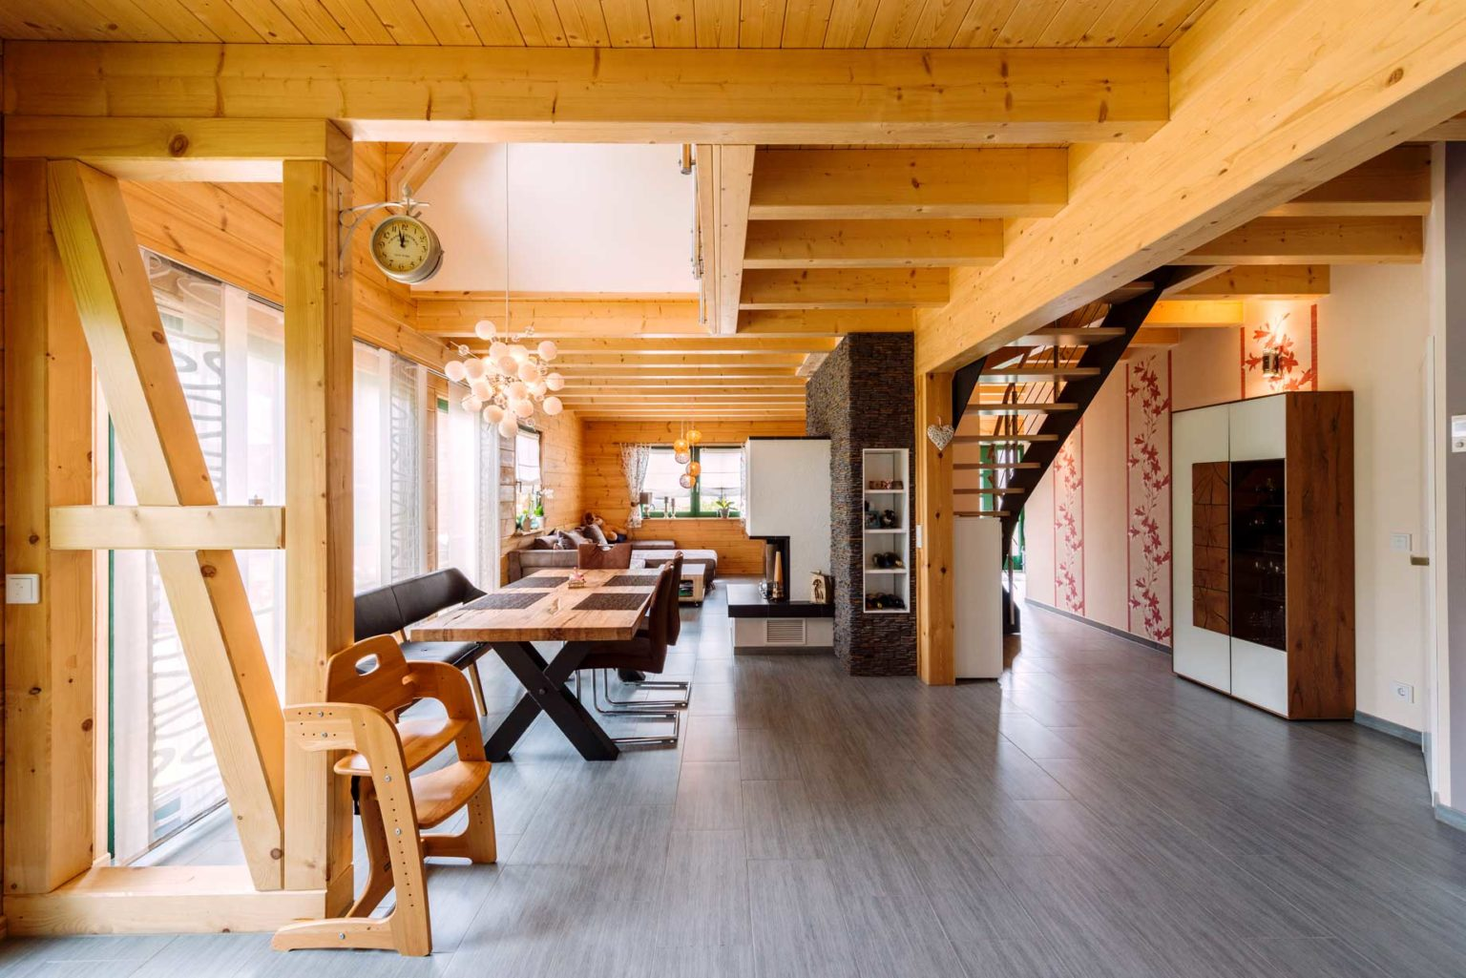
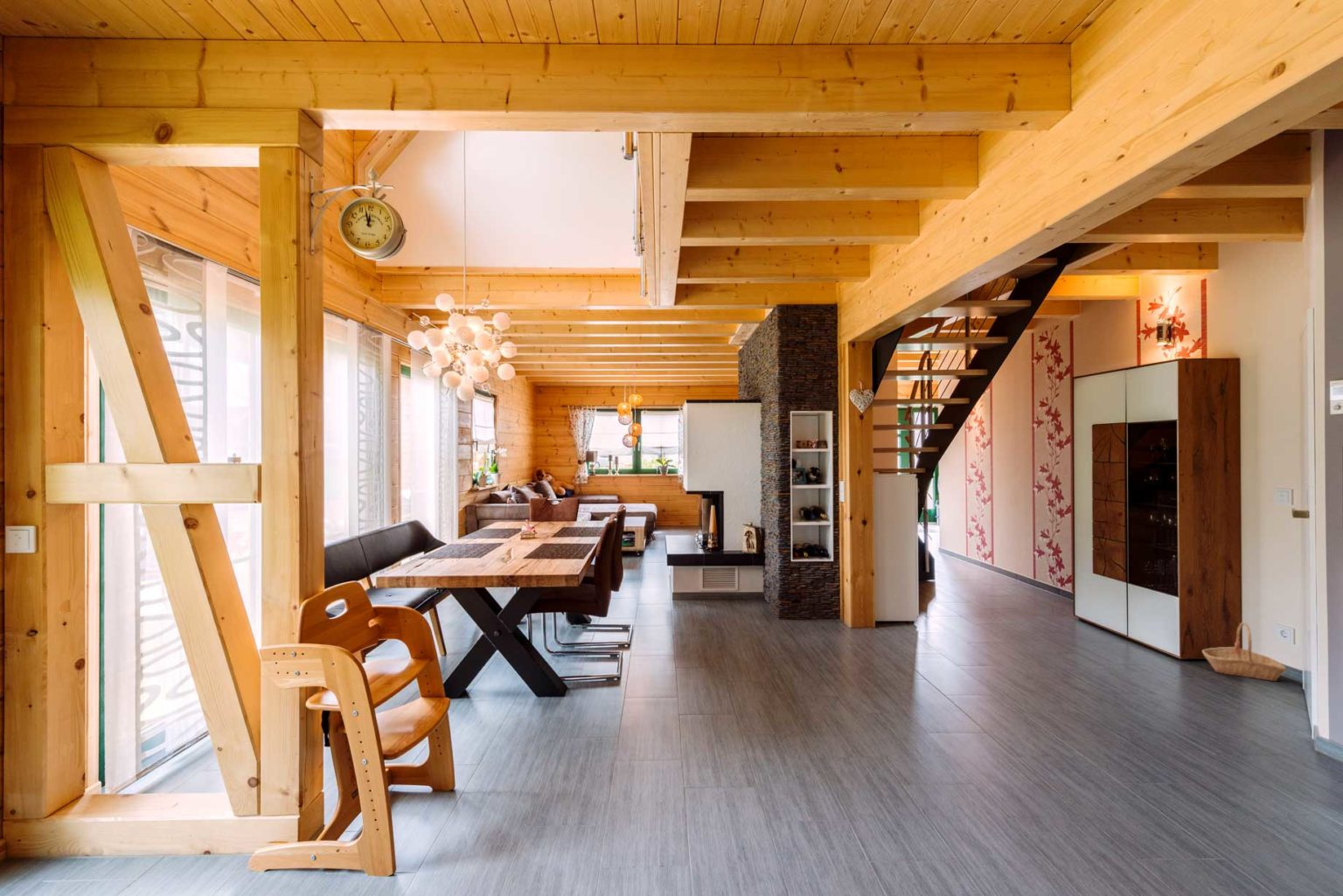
+ basket (1242, 649)
